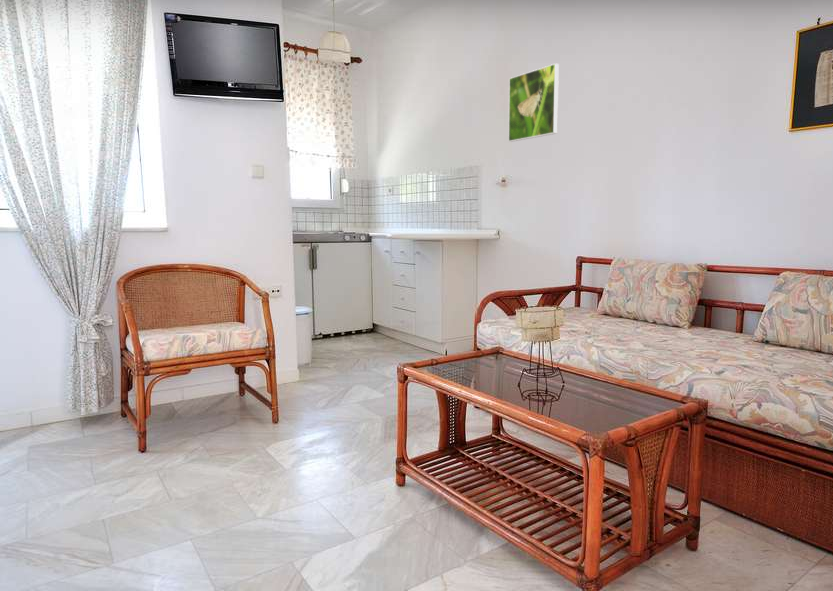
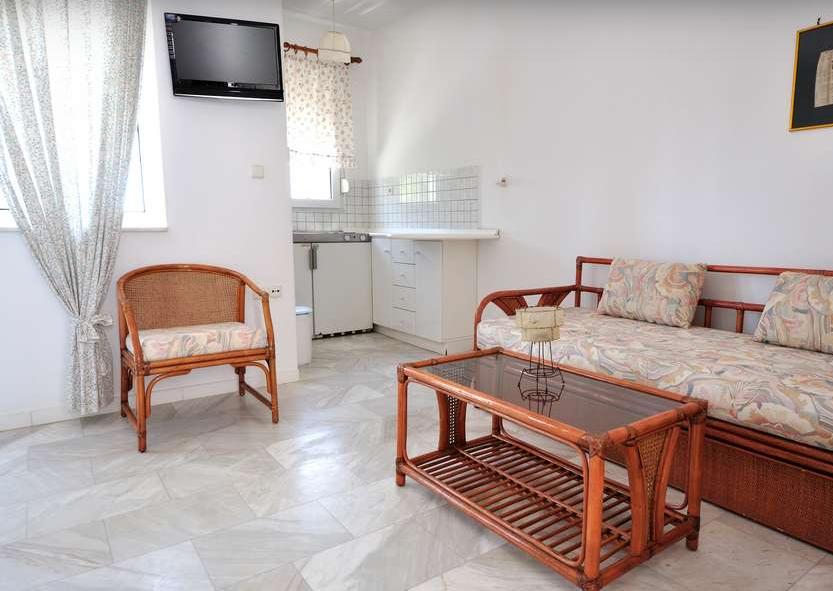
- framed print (532, 104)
